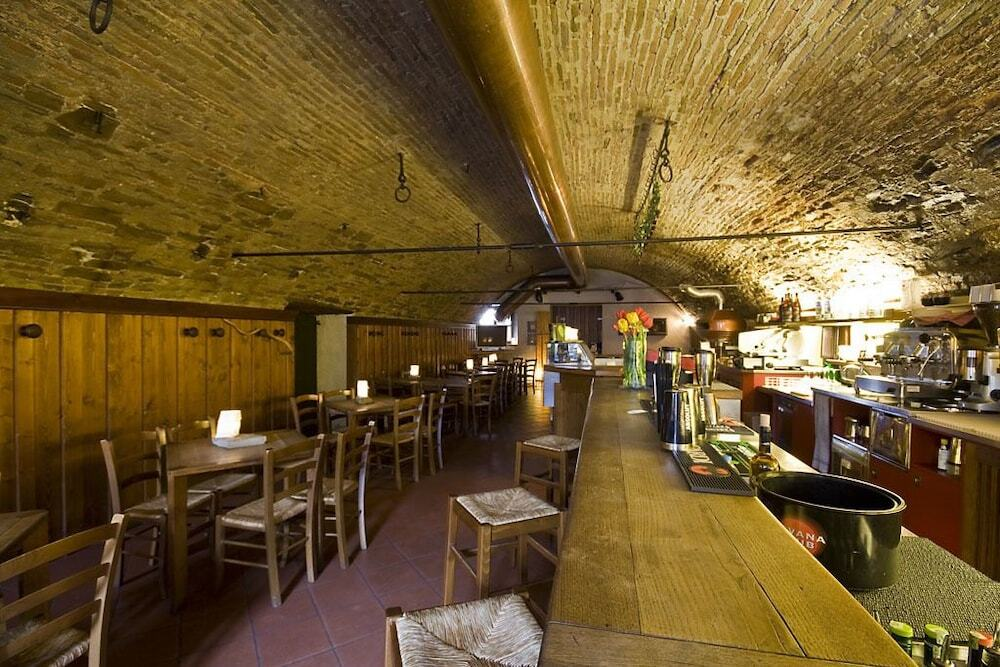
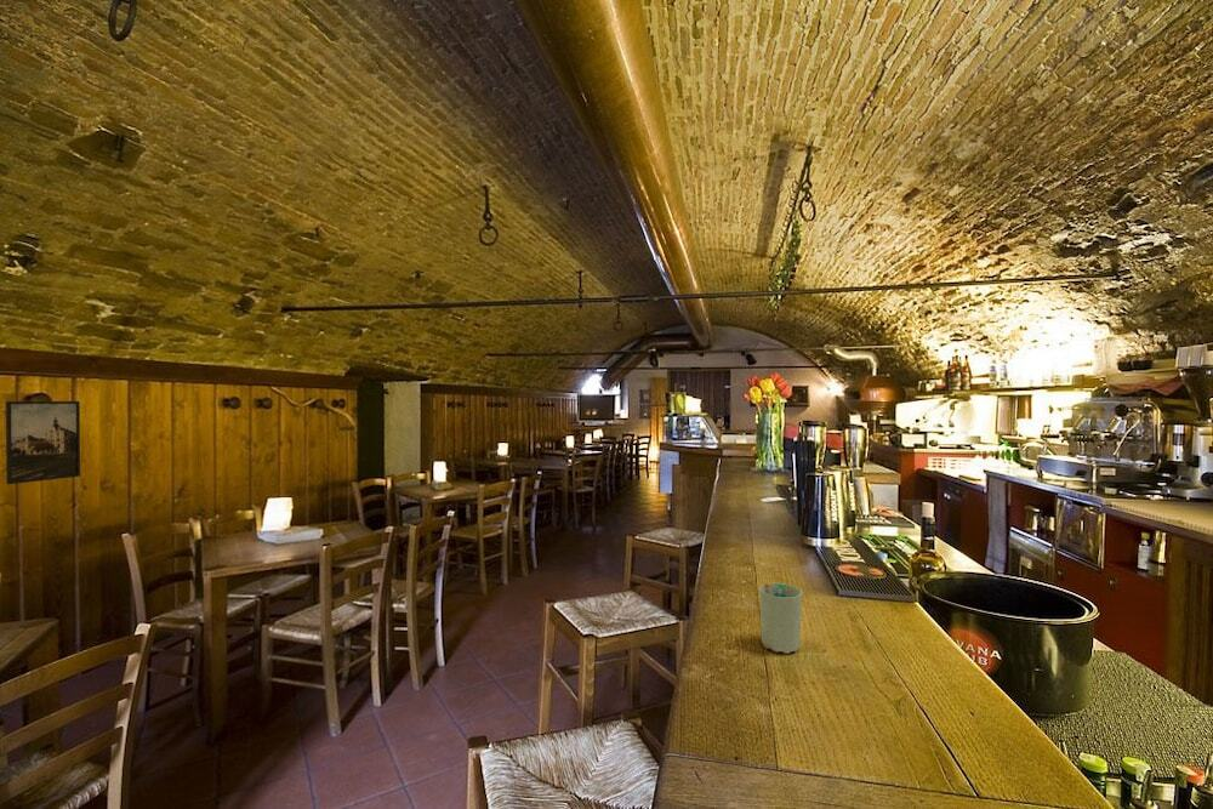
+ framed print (44, 440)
+ cup (779, 611)
